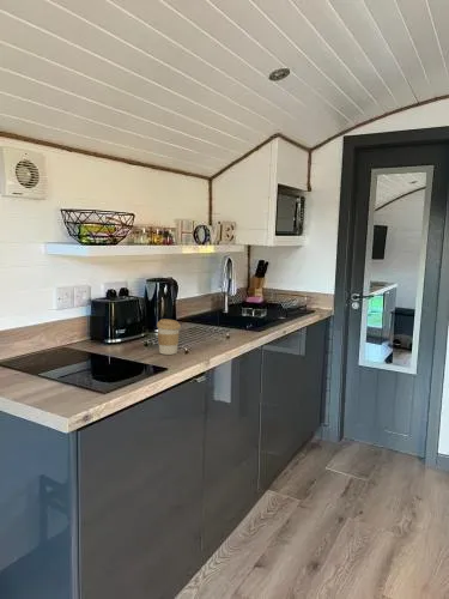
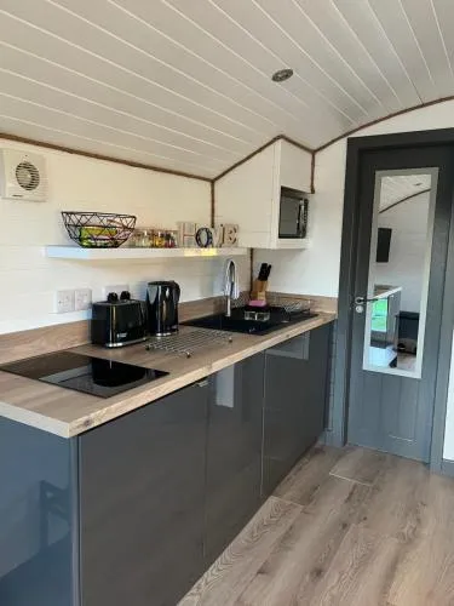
- coffee cup (168, 335)
